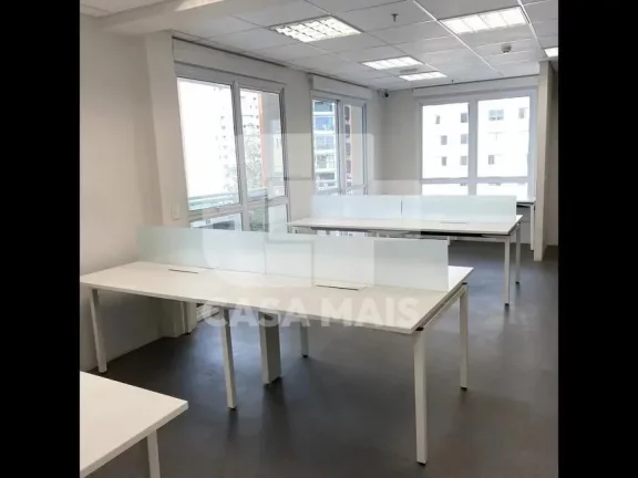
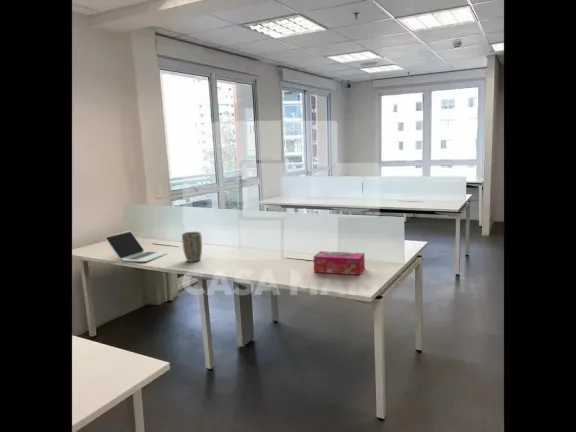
+ tissue box (339, 262)
+ plant pot (192, 246)
+ laptop (137, 245)
